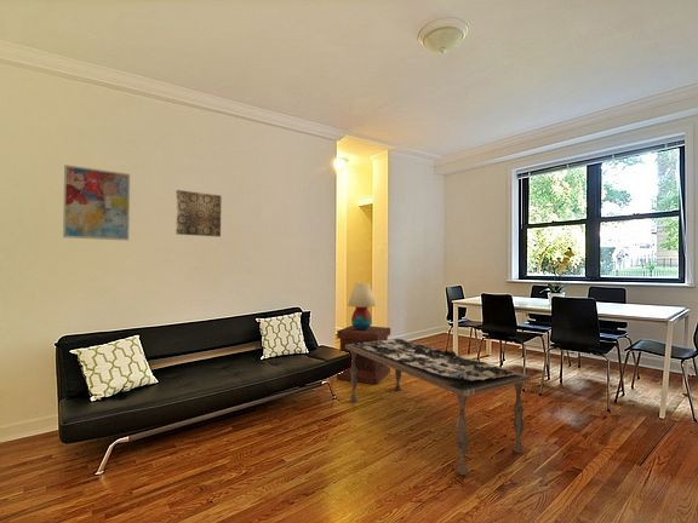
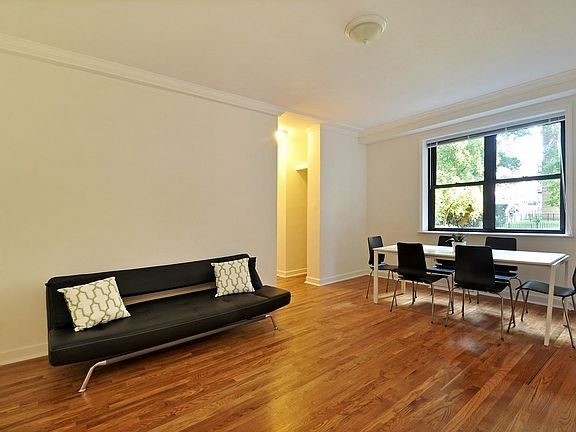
- wall art (199, 214)
- wall art (97, 203)
- coffee table (424, 380)
- side table (361, 355)
- table lamp (361, 306)
